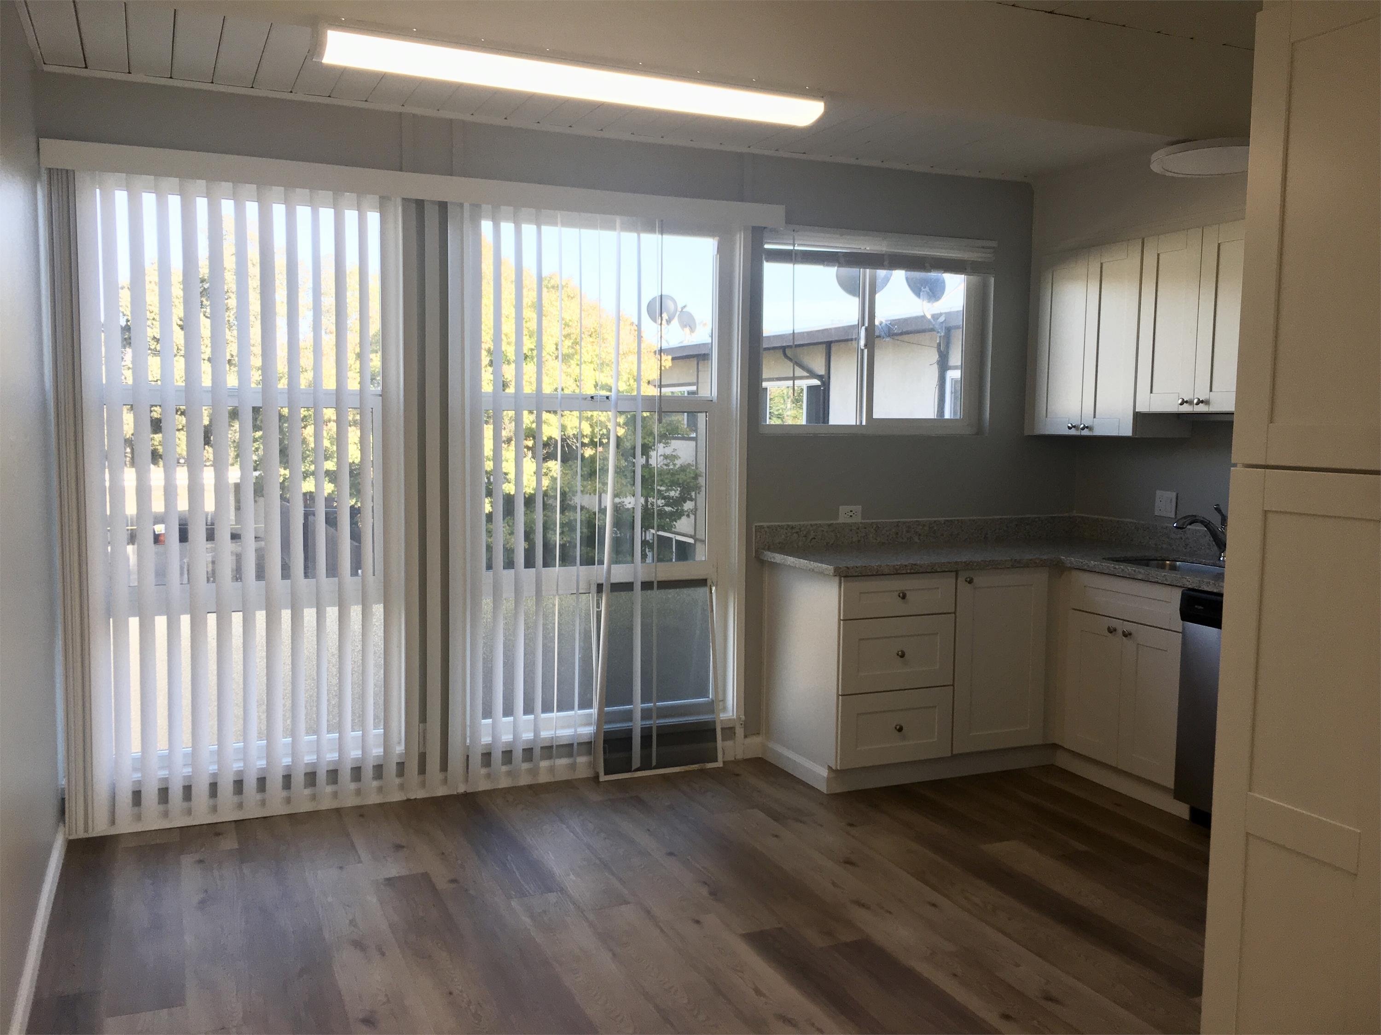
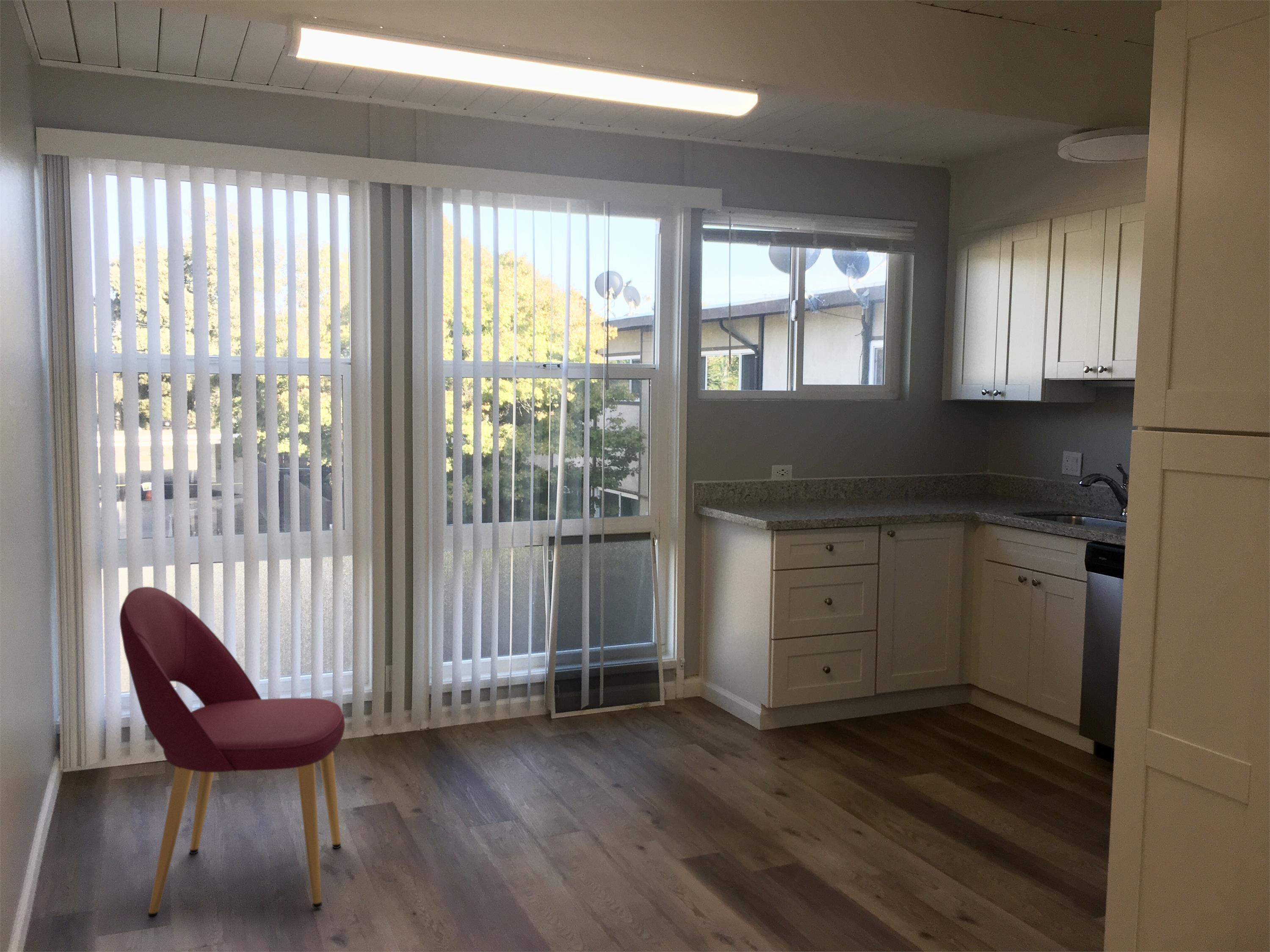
+ dining chair (240, 735)
